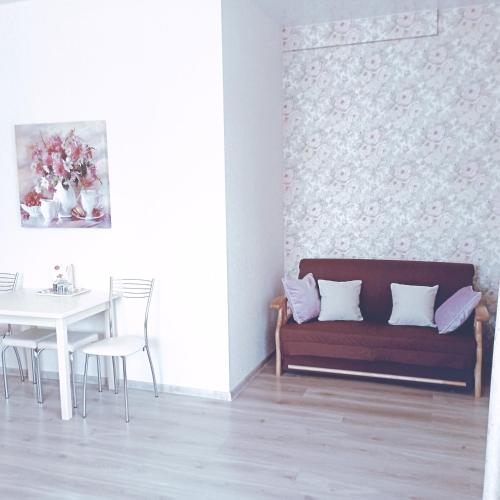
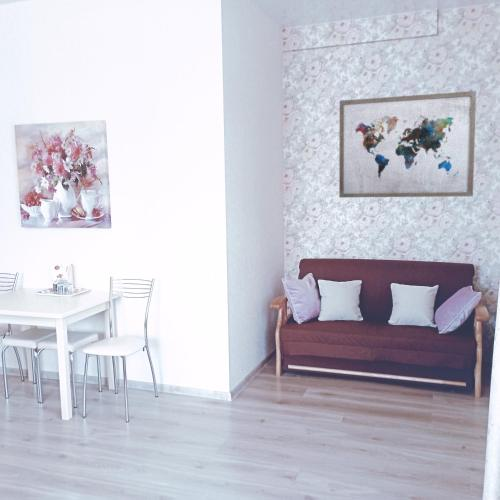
+ wall art (404, 147)
